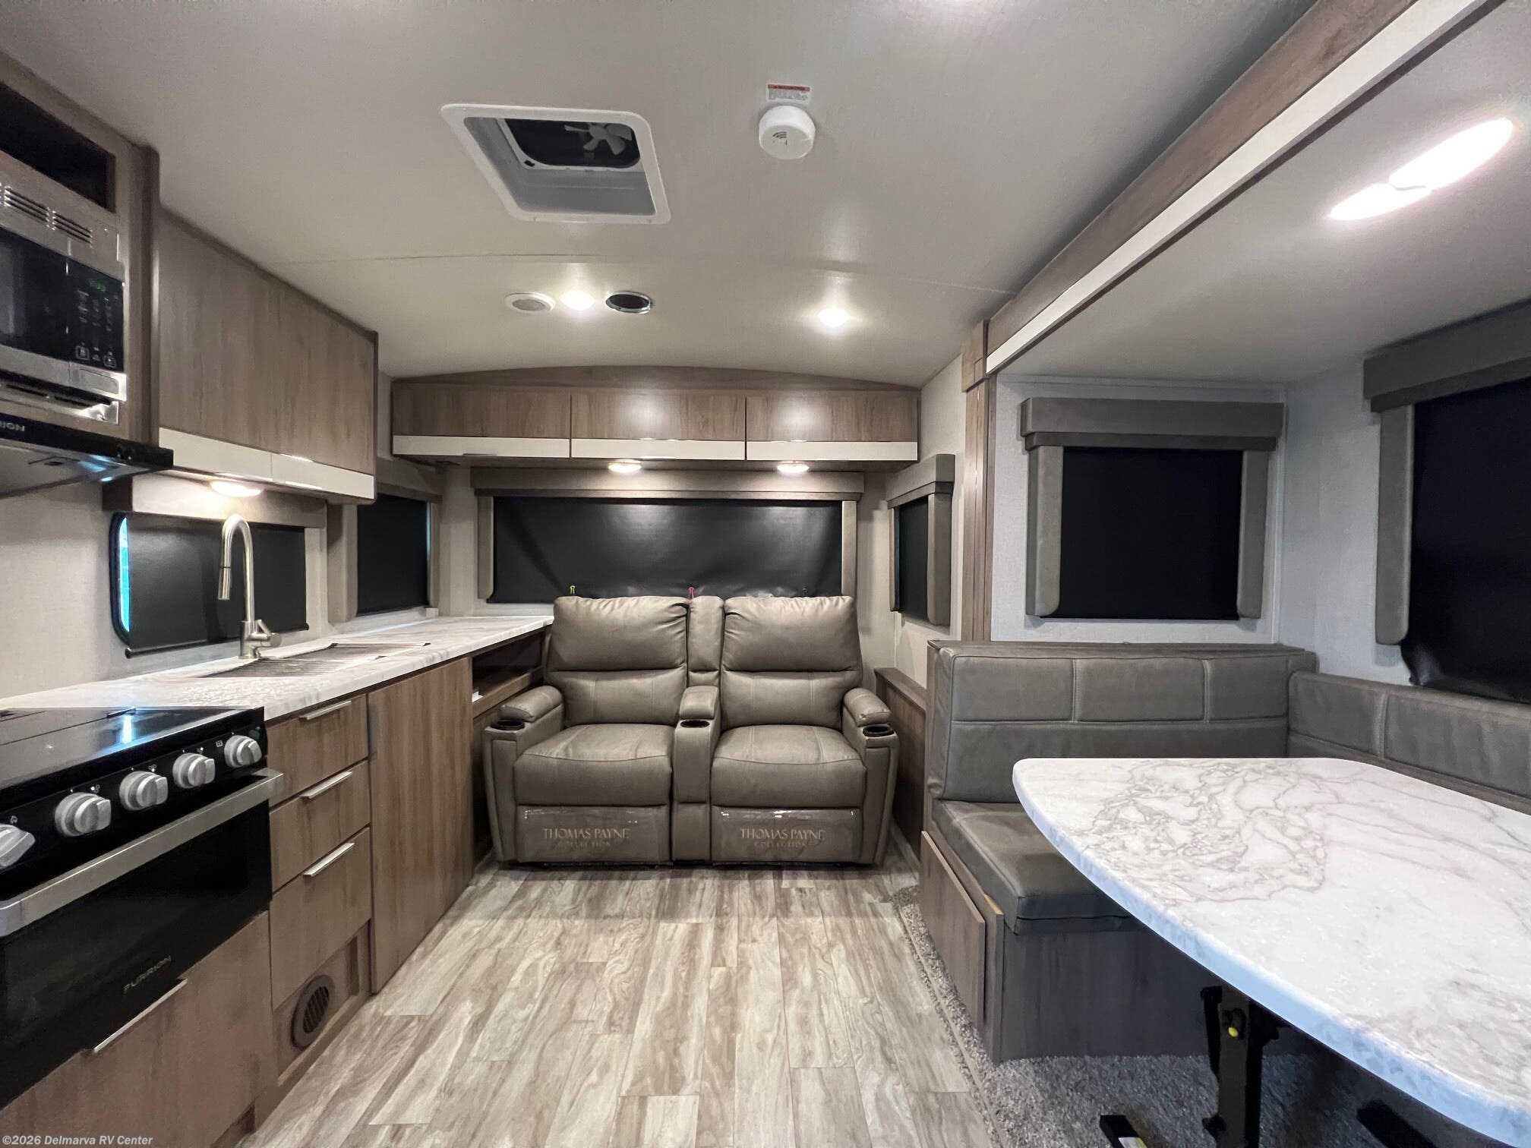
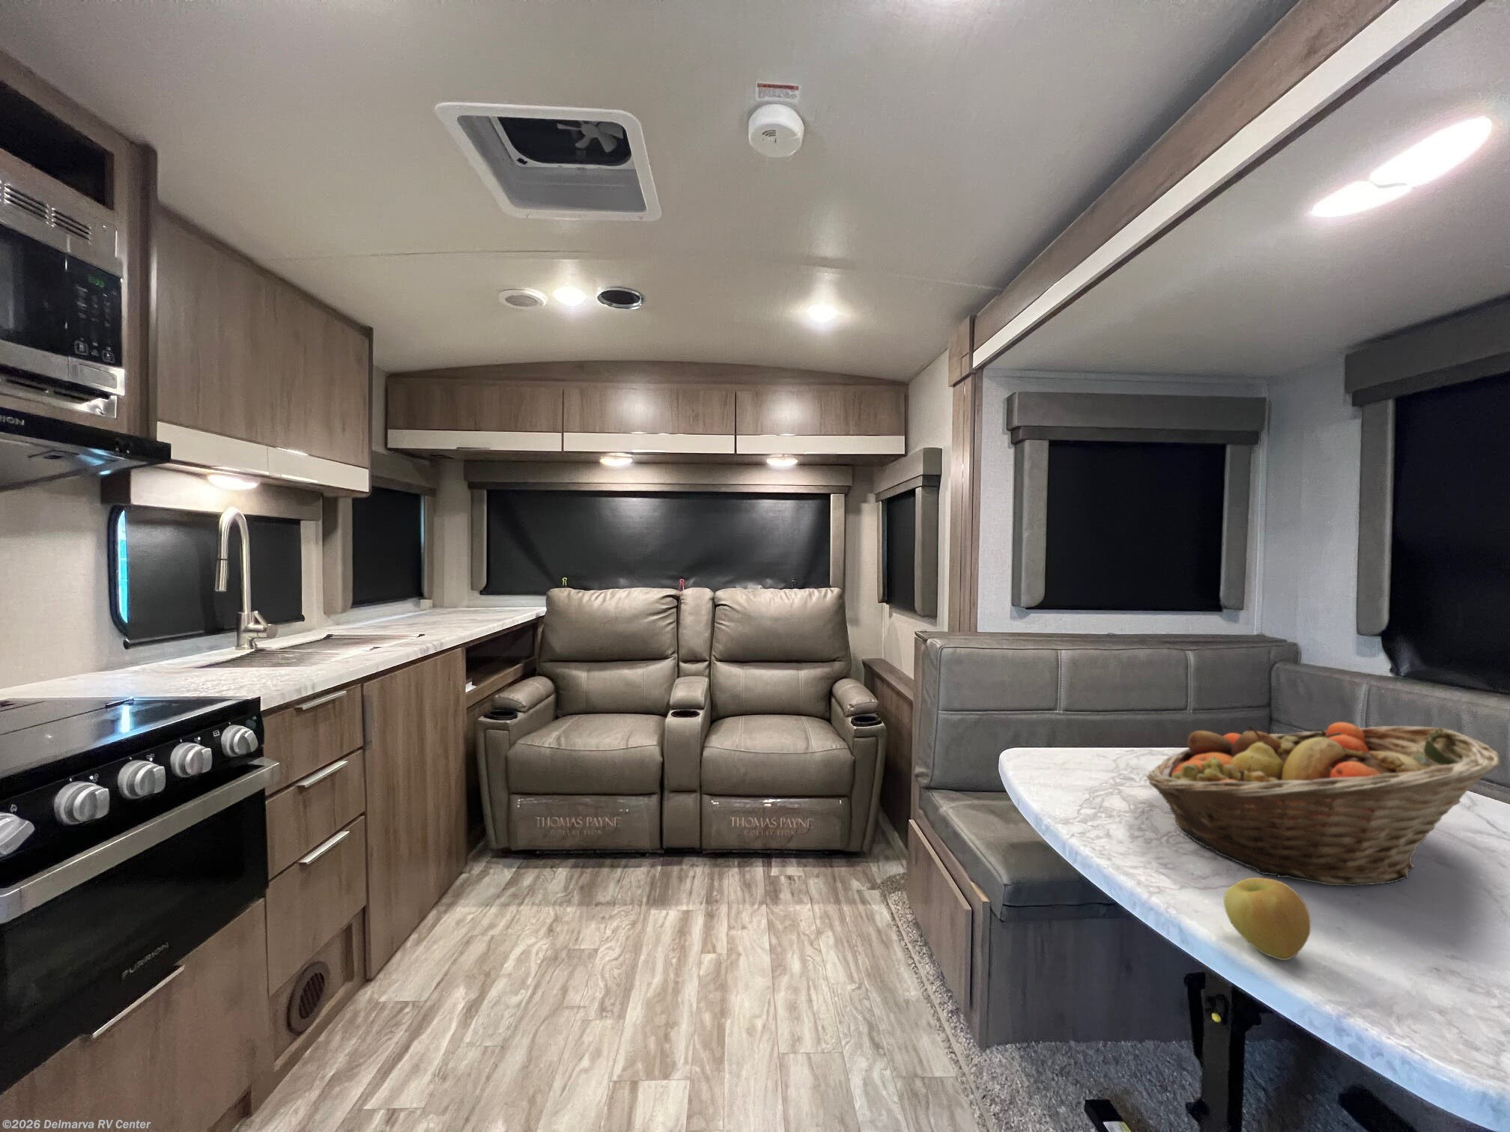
+ fruit basket (1301, 781)
+ apple (1266, 916)
